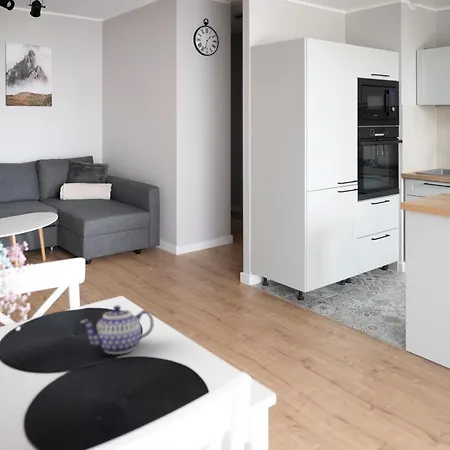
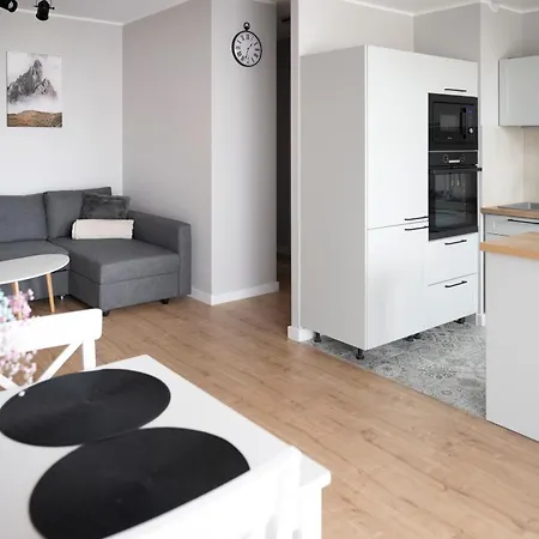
- teapot (117, 327)
